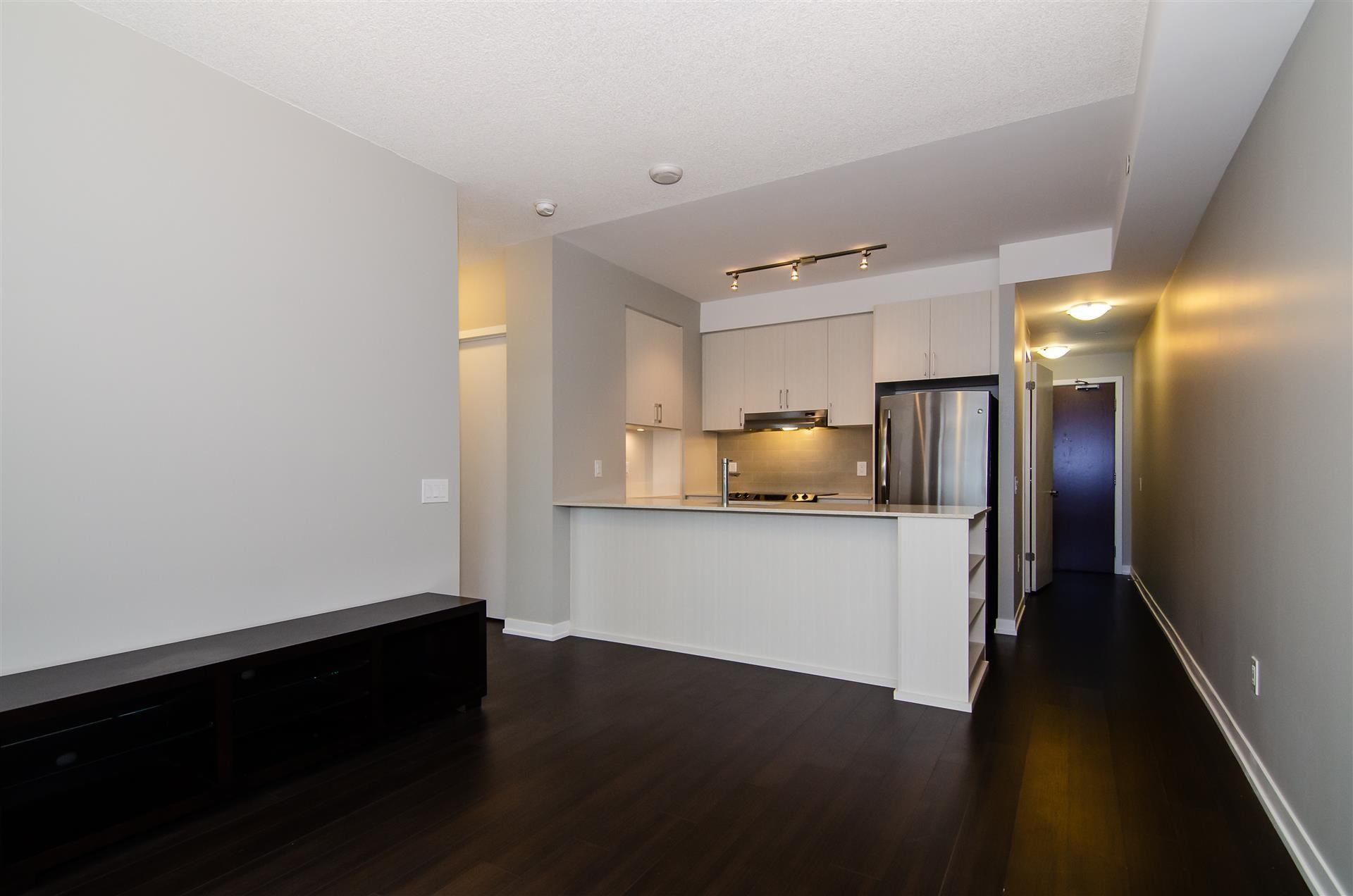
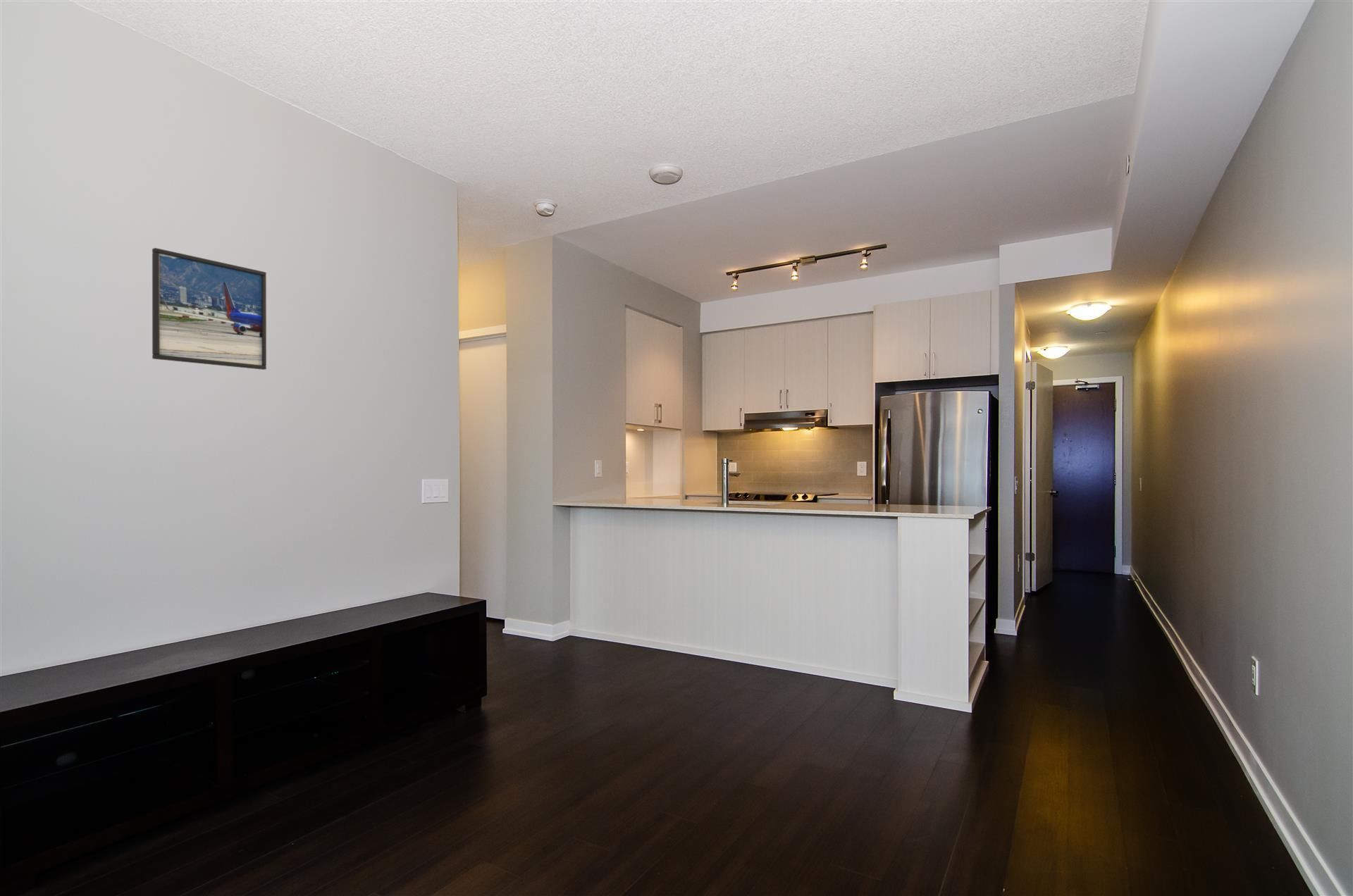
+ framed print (213, 313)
